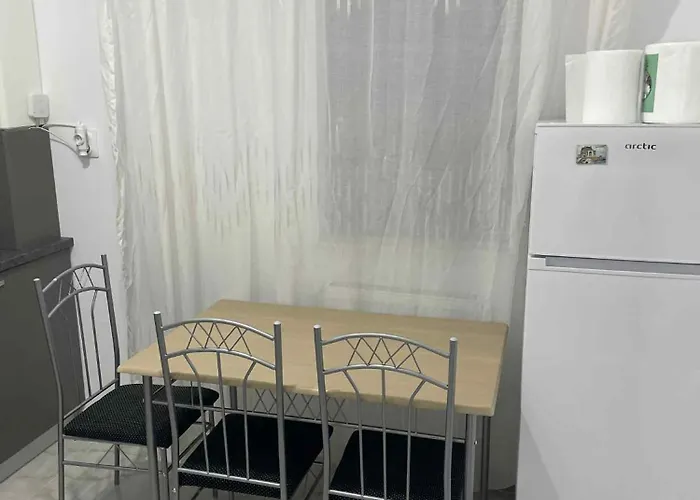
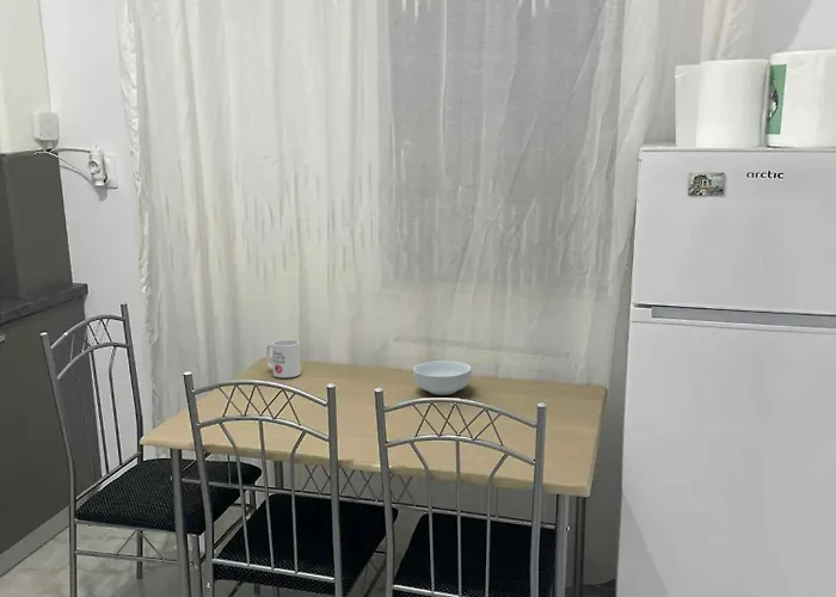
+ mug (281, 357)
+ cereal bowl (442, 378)
